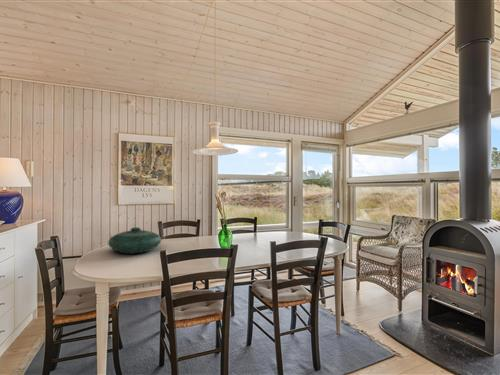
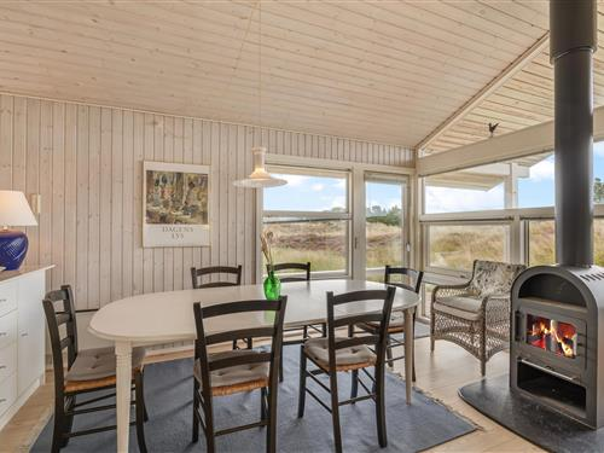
- decorative bowl (135, 238)
